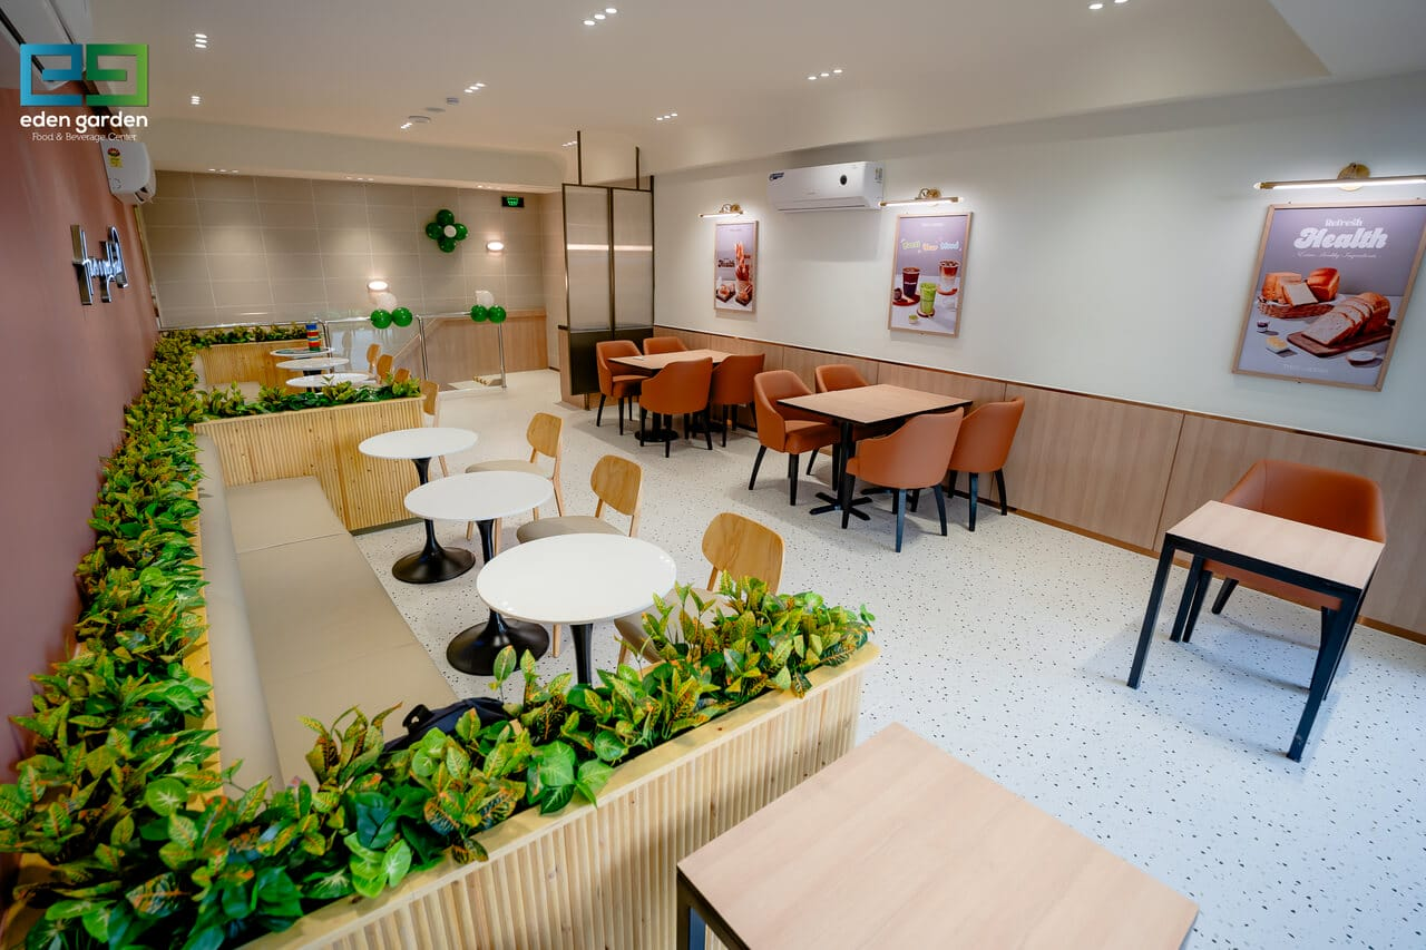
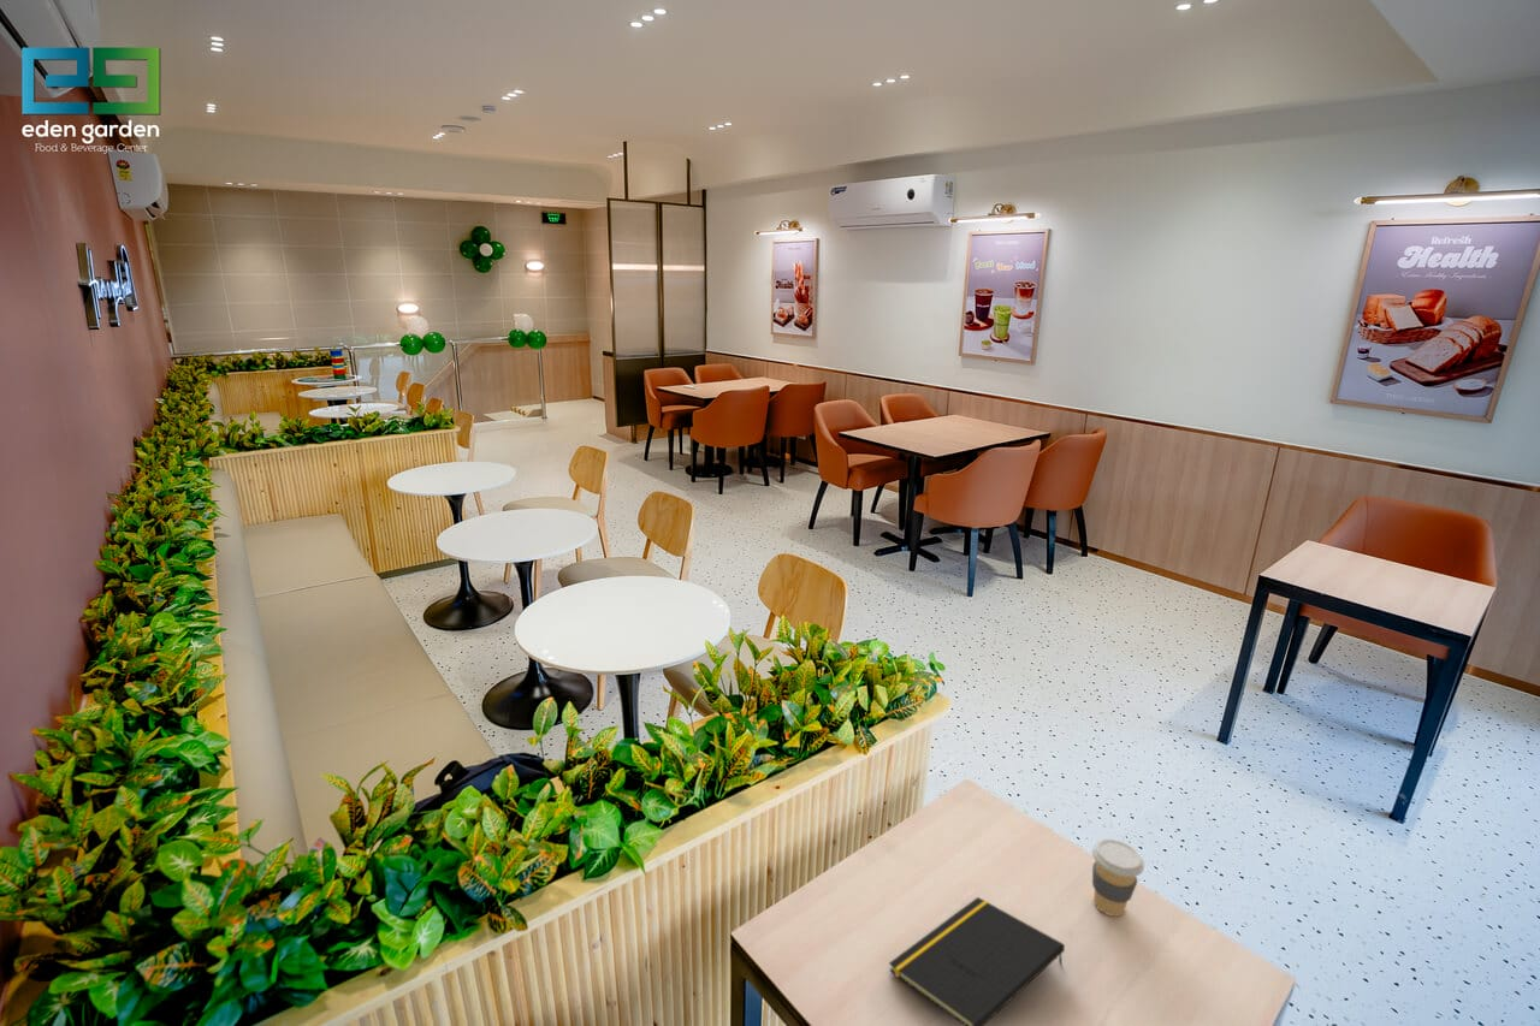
+ coffee cup (1113, 879)
+ notepad (976, 957)
